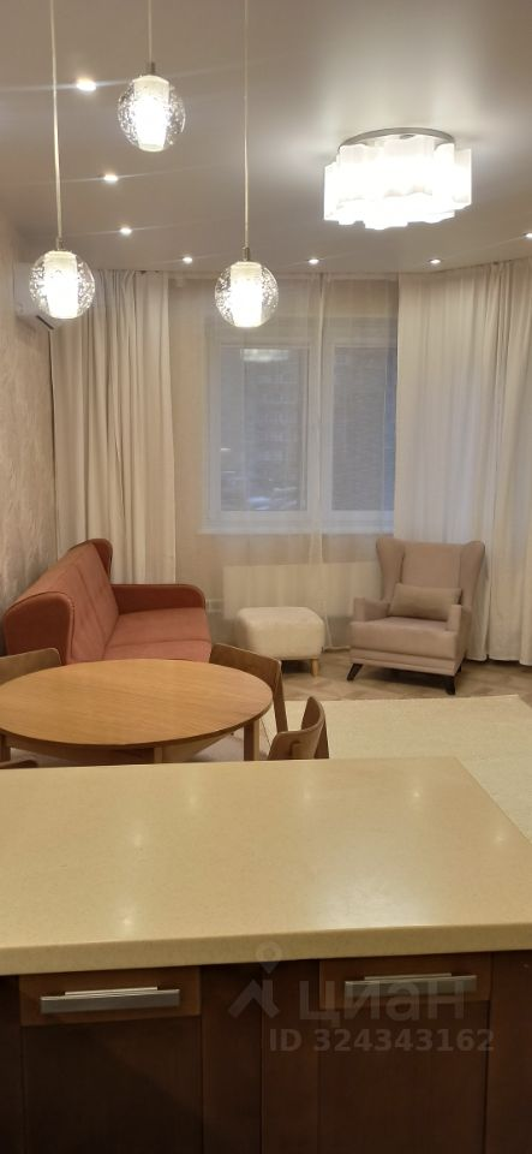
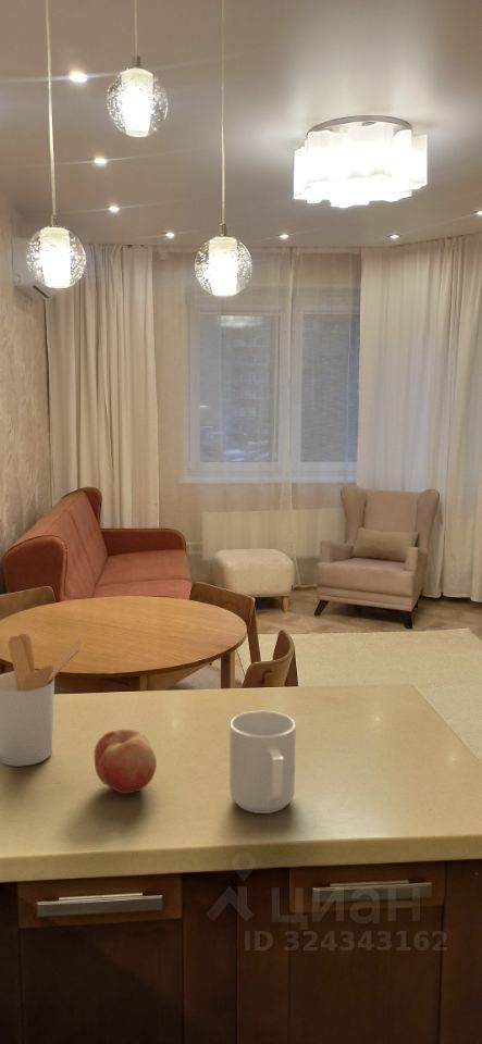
+ fruit (125, 761)
+ utensil holder (39, 697)
+ mug (264, 767)
